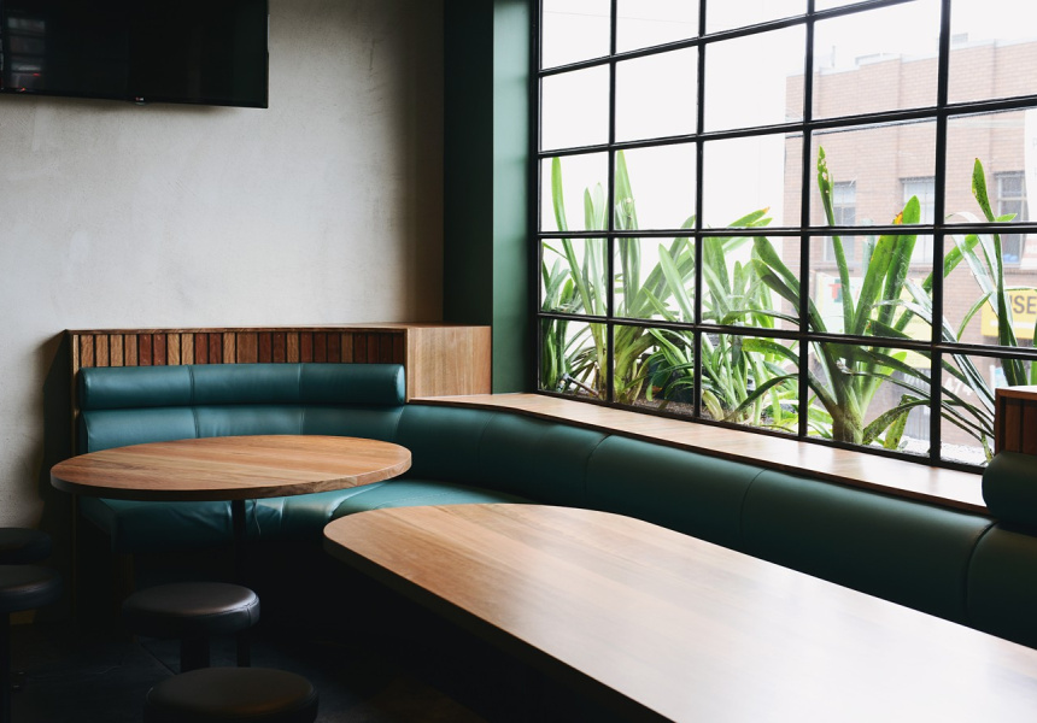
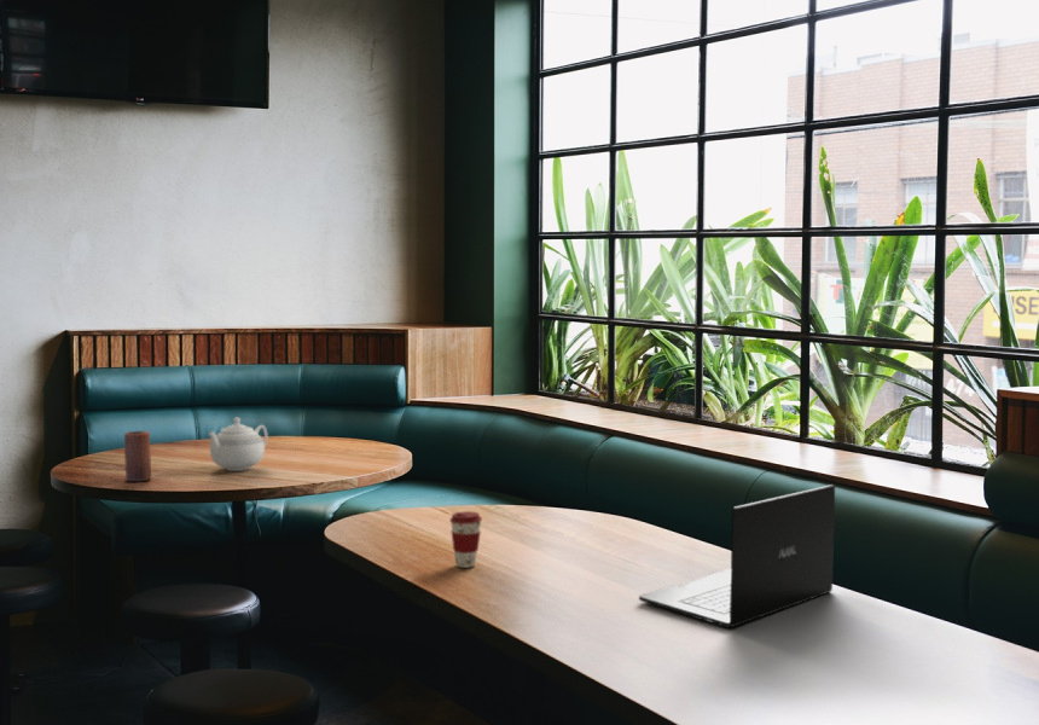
+ teapot (238, 442)
+ laptop (737, 541)
+ candle (138, 456)
+ coffee cup (465, 539)
